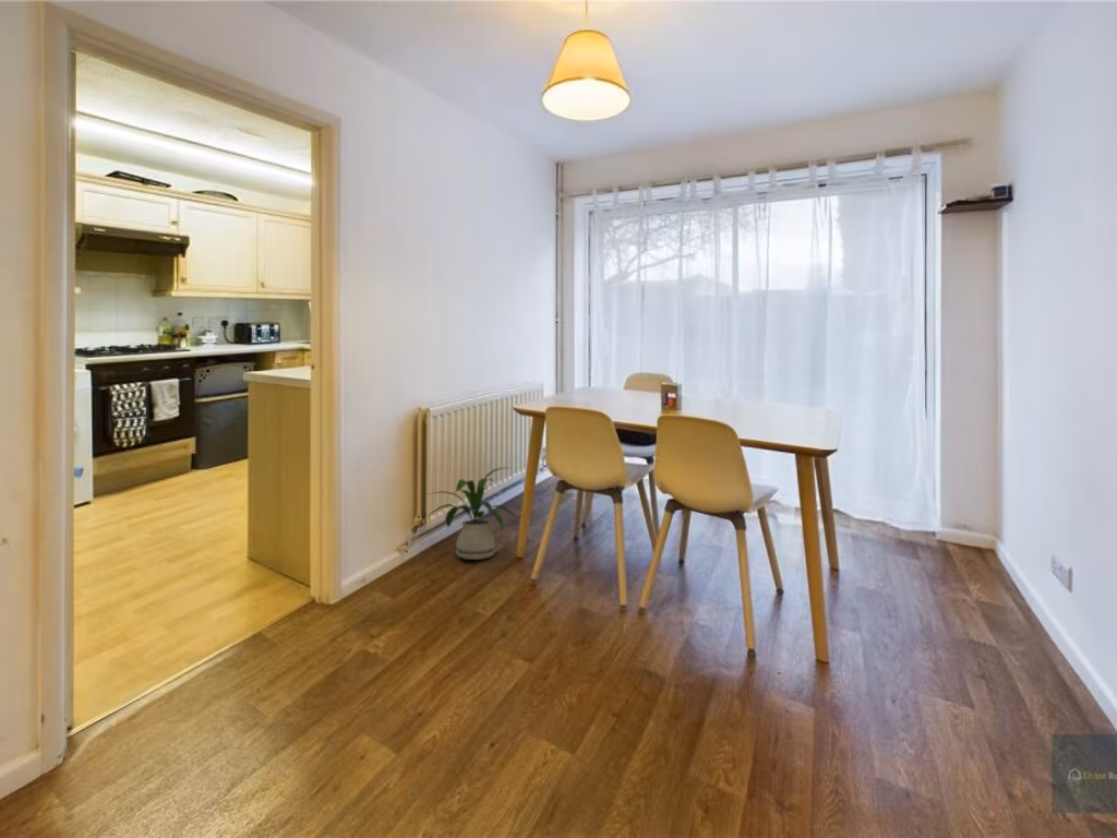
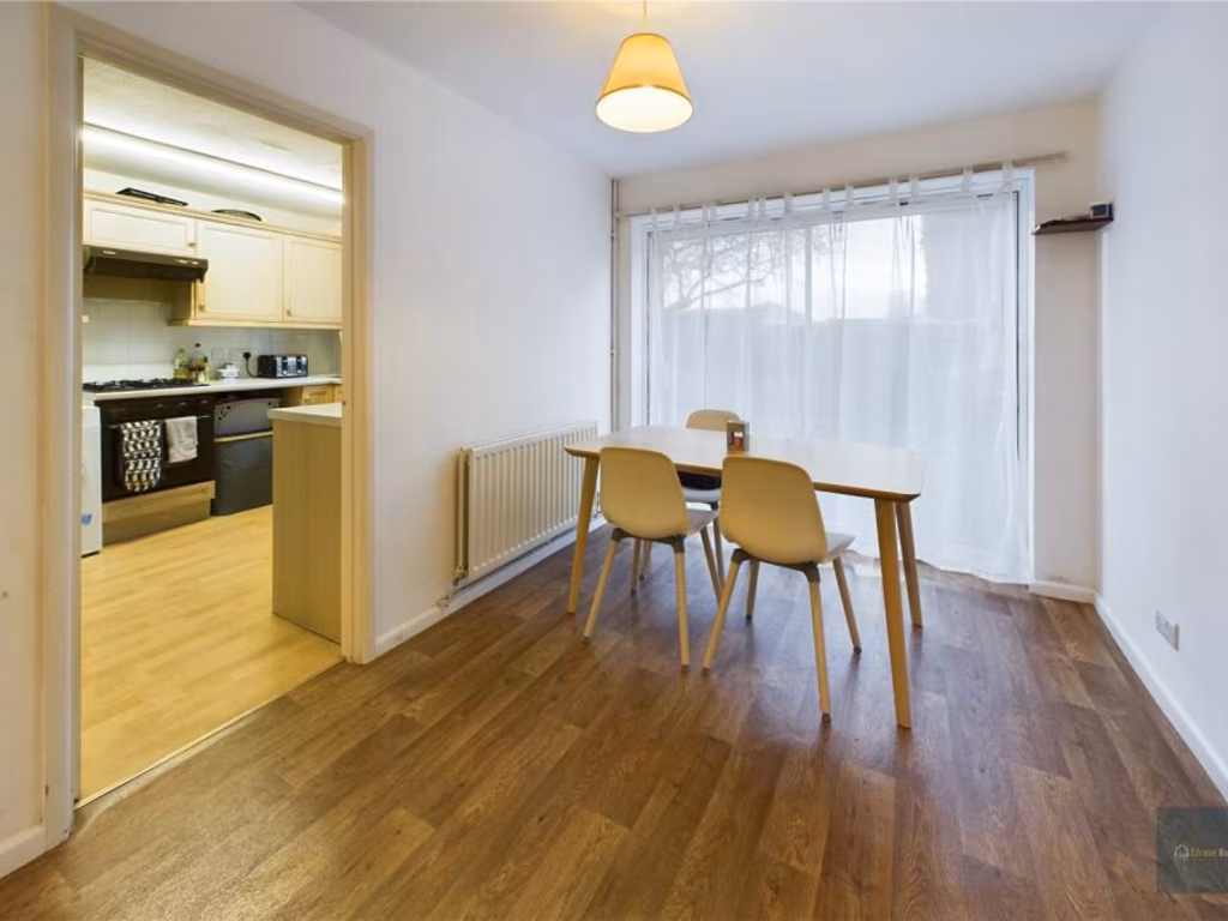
- house plant (469, 510)
